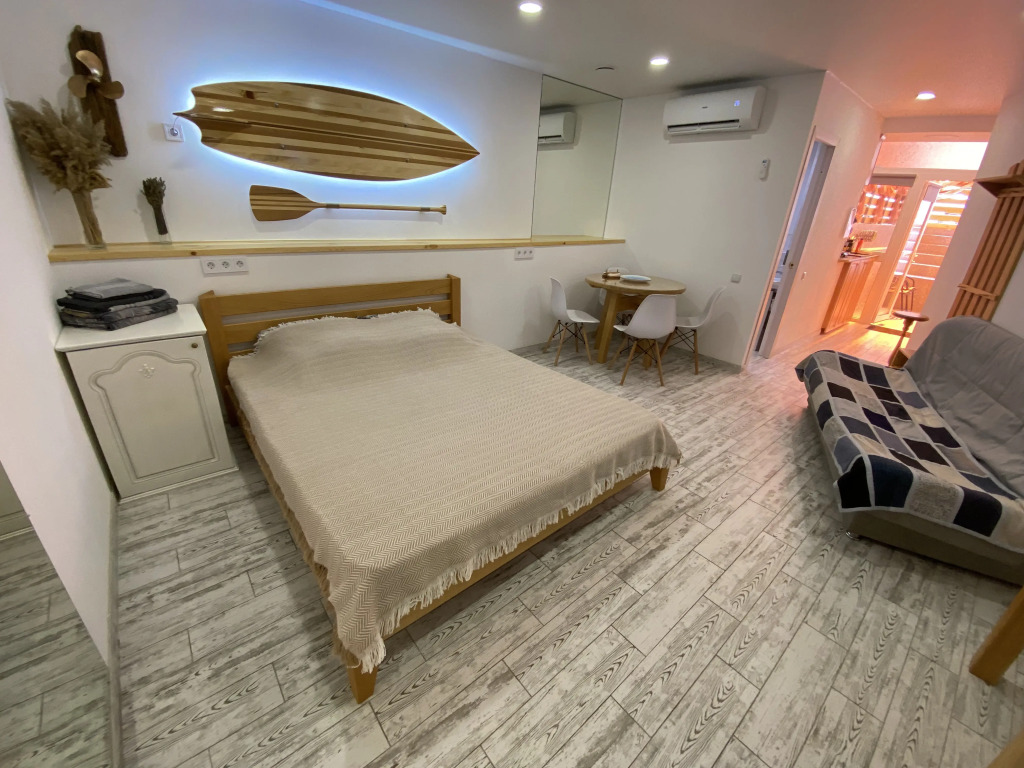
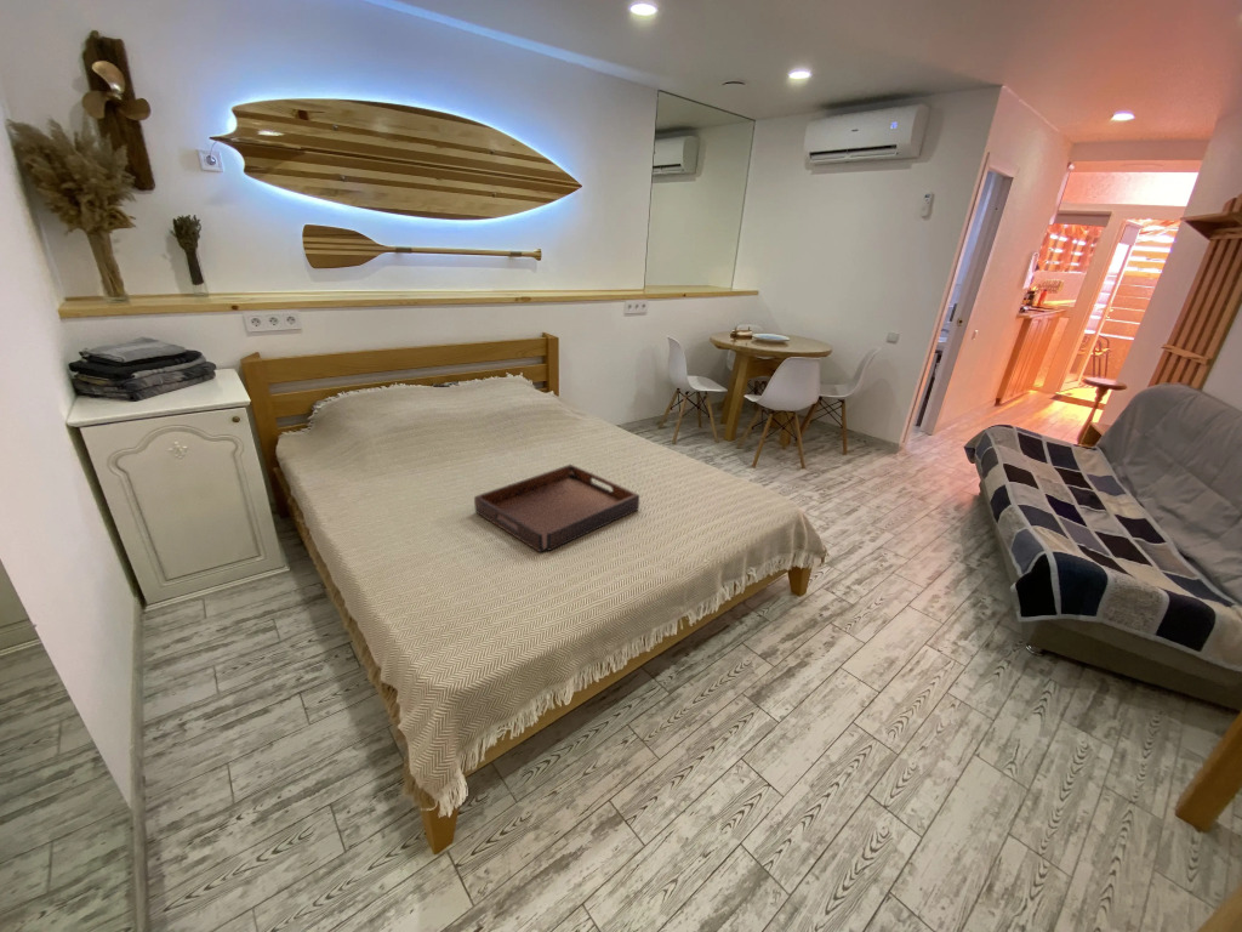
+ serving tray (558, 502)
